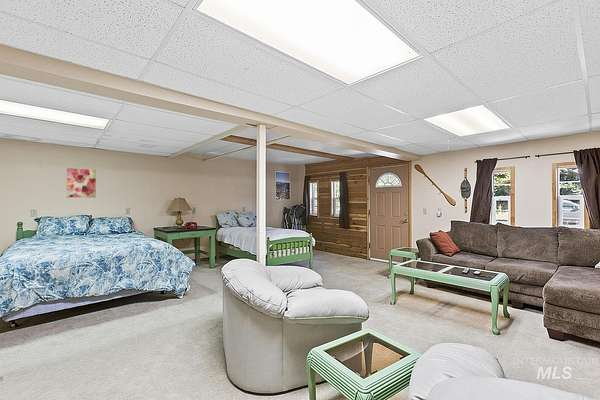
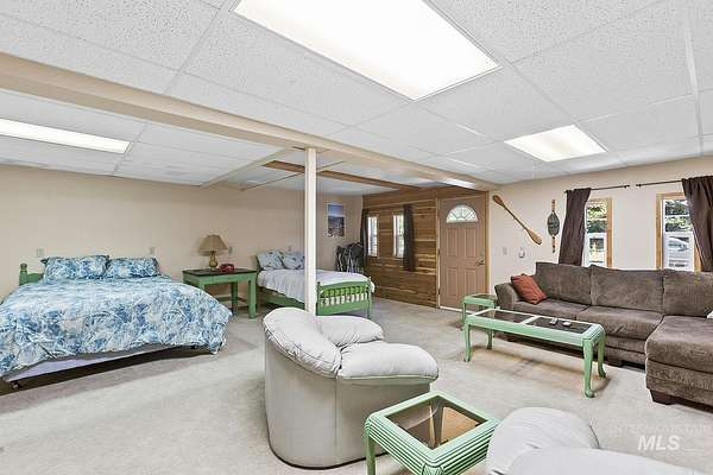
- wall art (81, 183)
